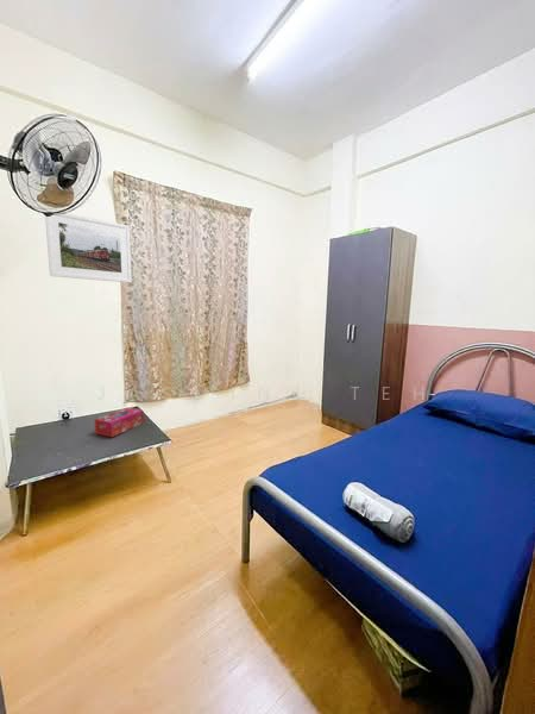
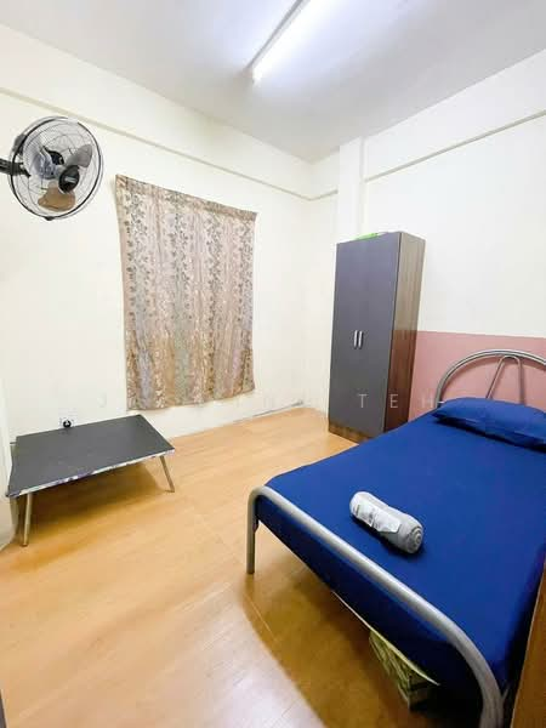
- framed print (92, 249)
- tissue box (120, 421)
